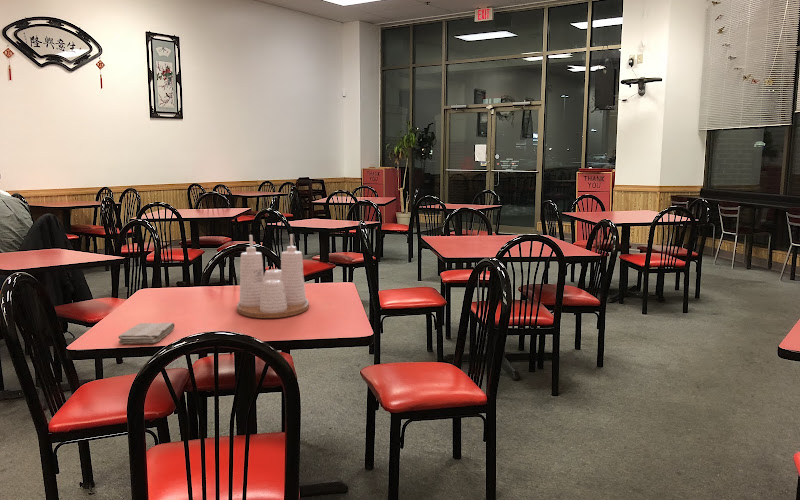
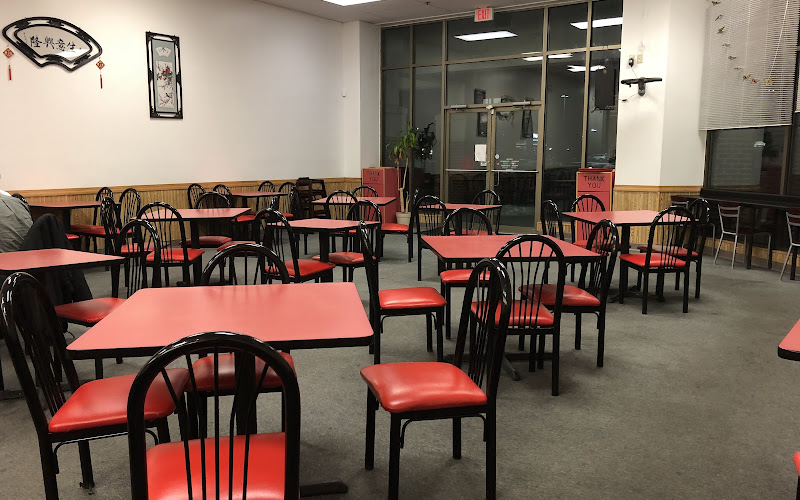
- washcloth (147, 331)
- condiment set (272, 271)
